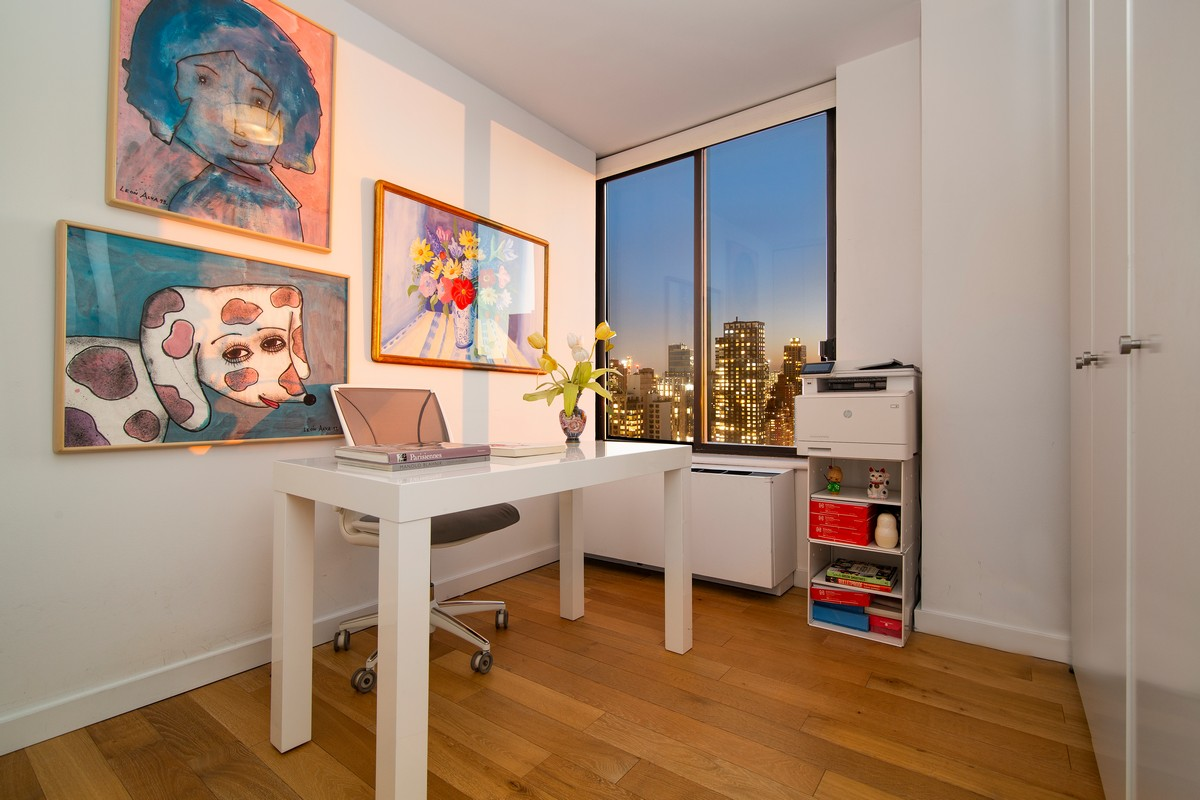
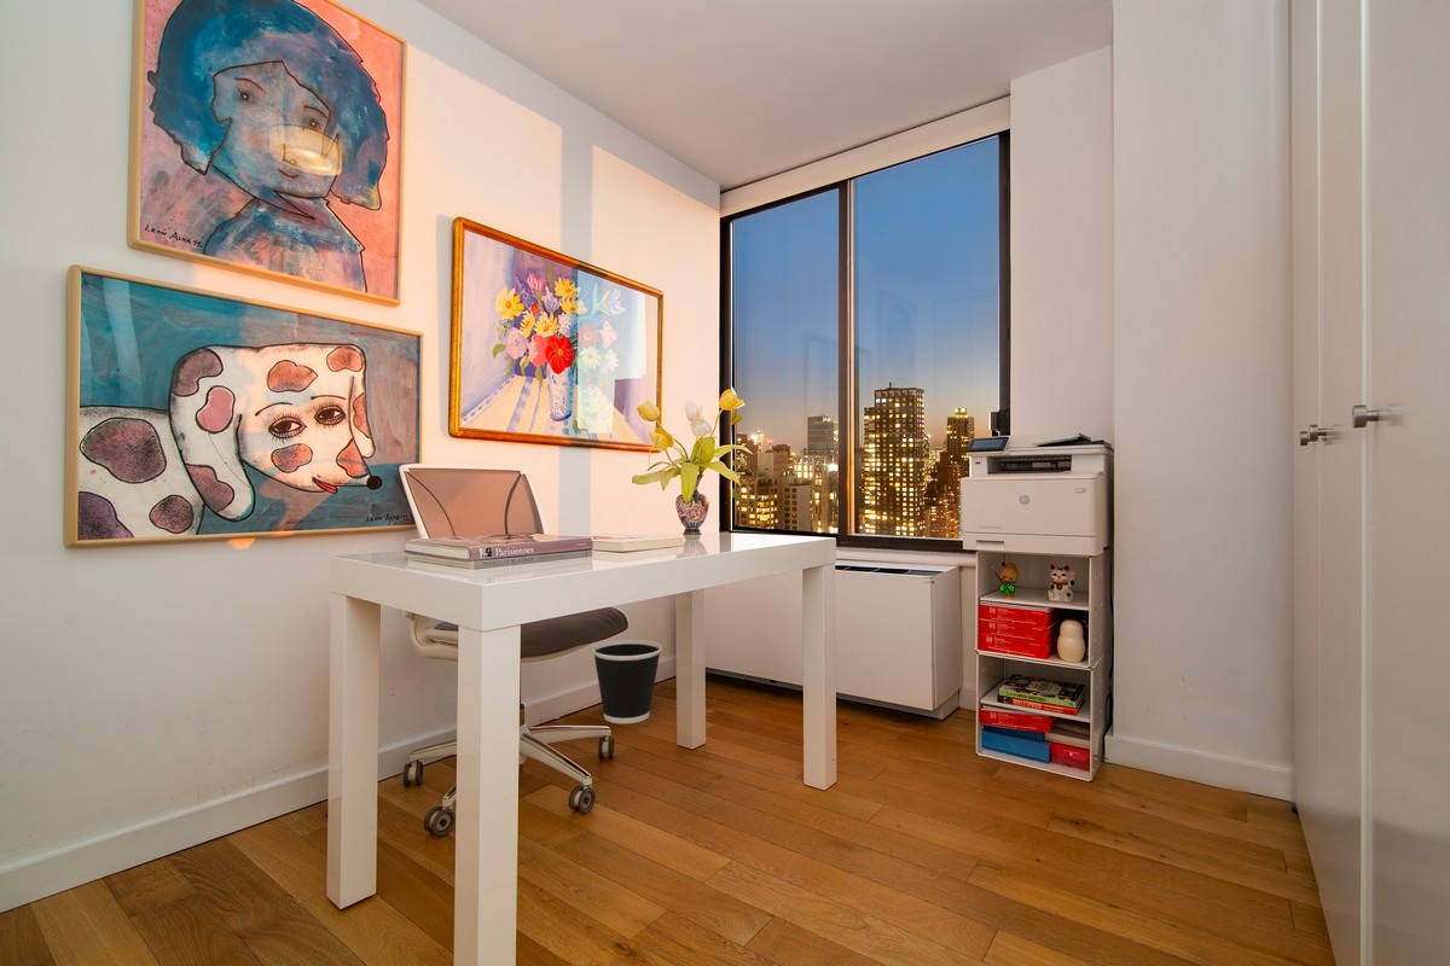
+ wastebasket (626, 681)
